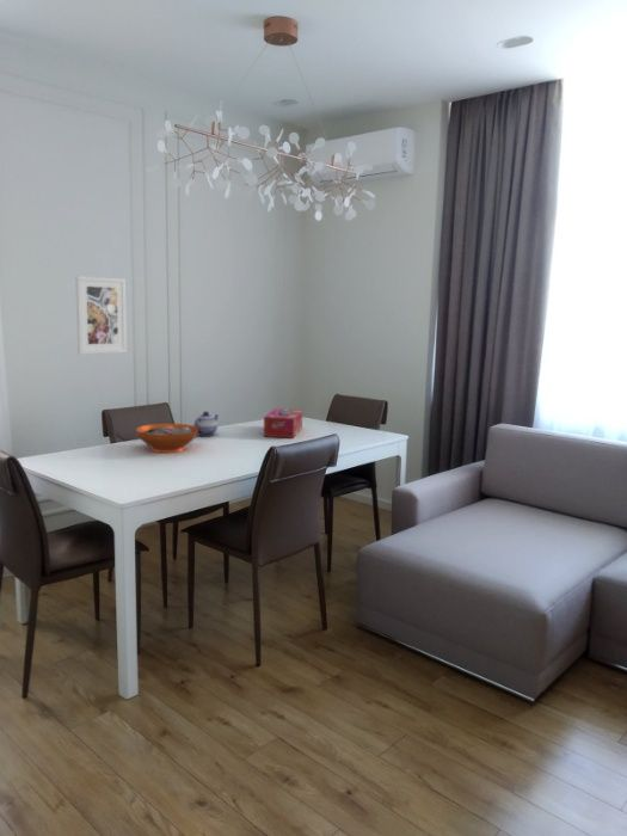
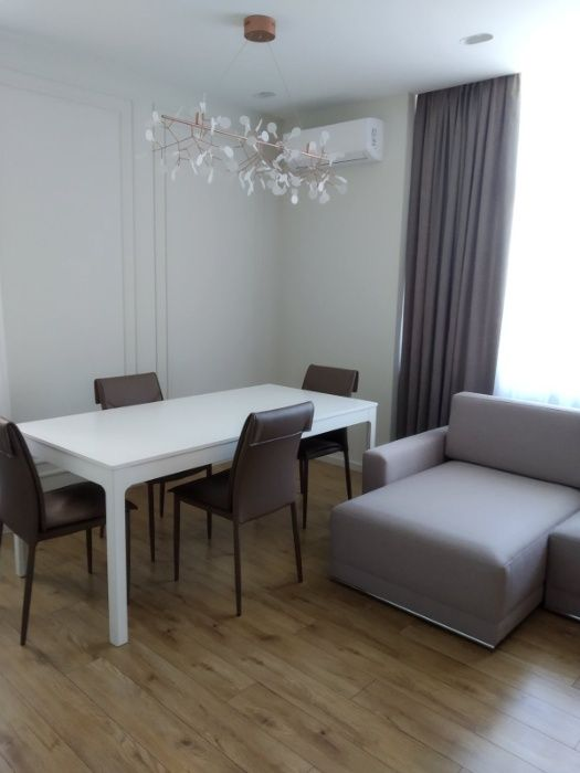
- decorative bowl (167, 438)
- tissue box (283, 422)
- teapot (205, 423)
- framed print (102, 315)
